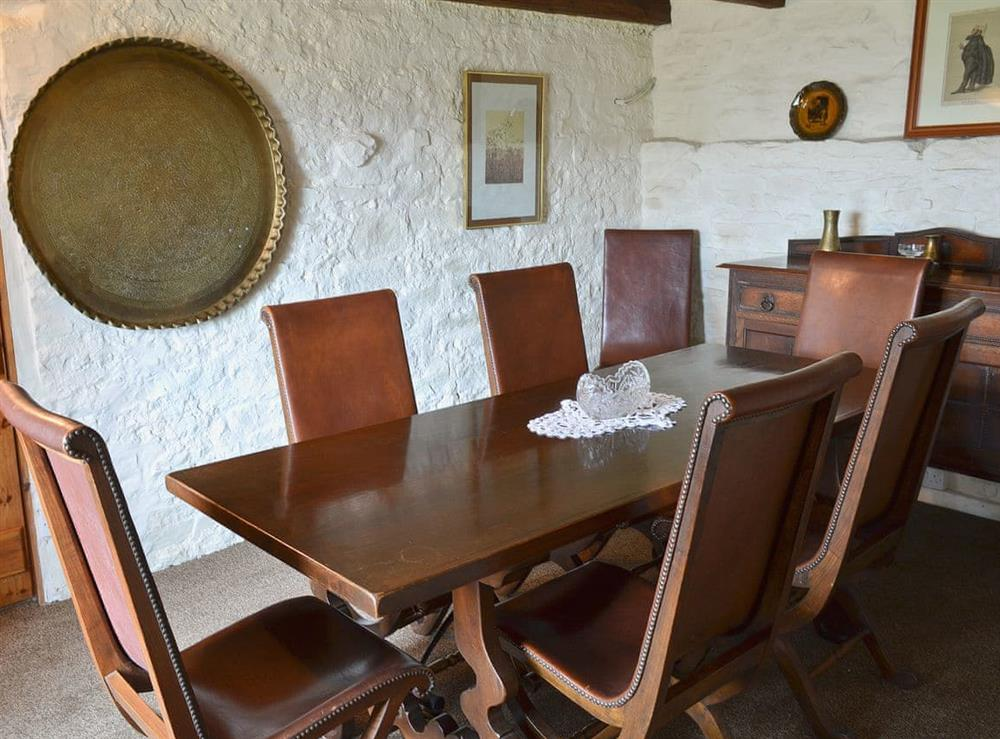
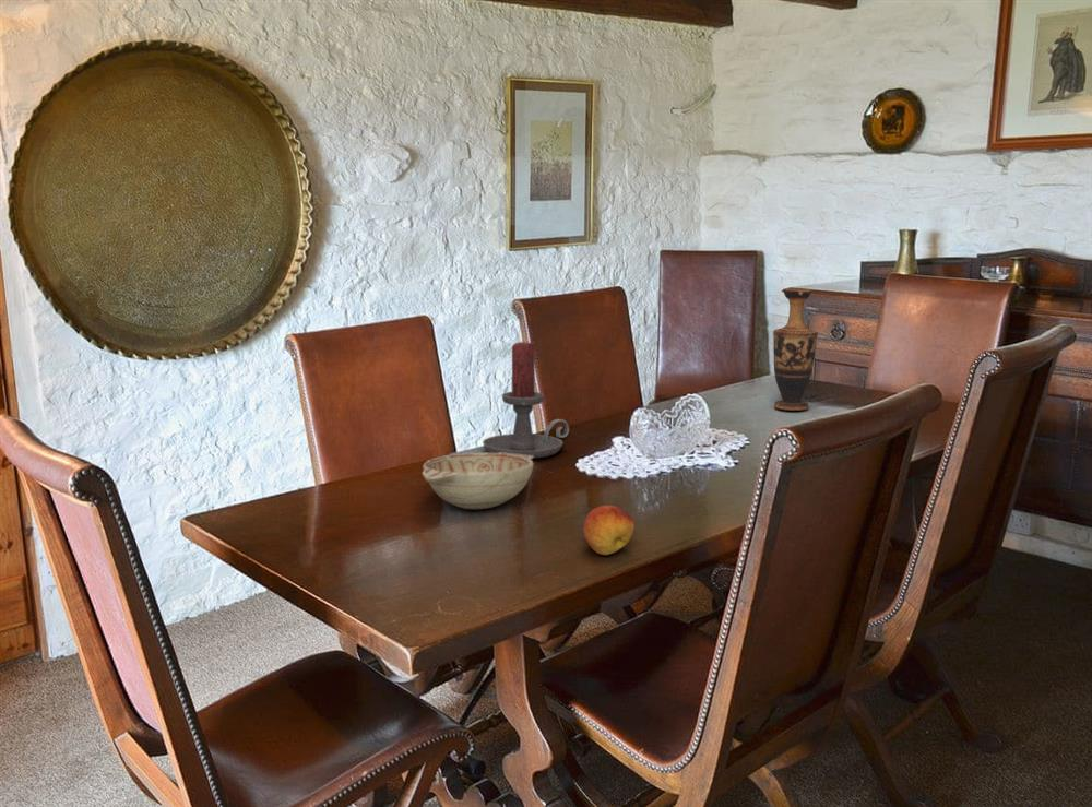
+ decorative bowl (478, 480)
+ candle holder (531, 394)
+ vase (794, 348)
+ fruit (607, 530)
